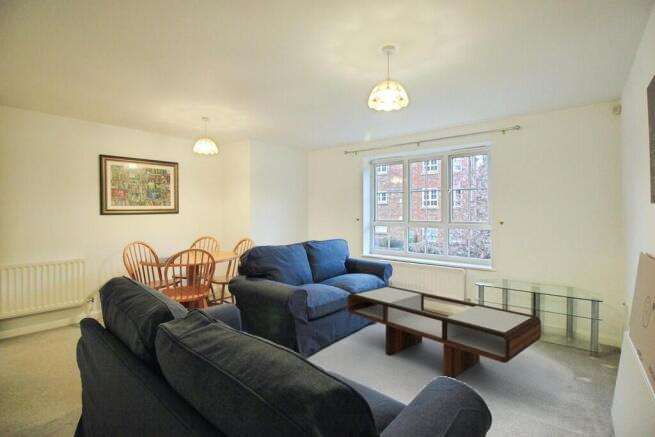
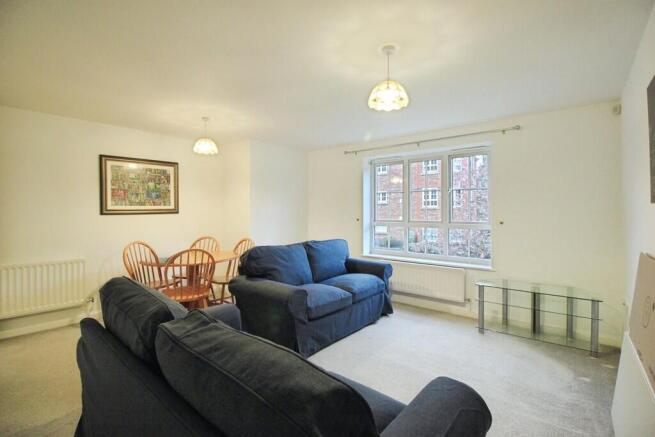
- coffee table (431, 330)
